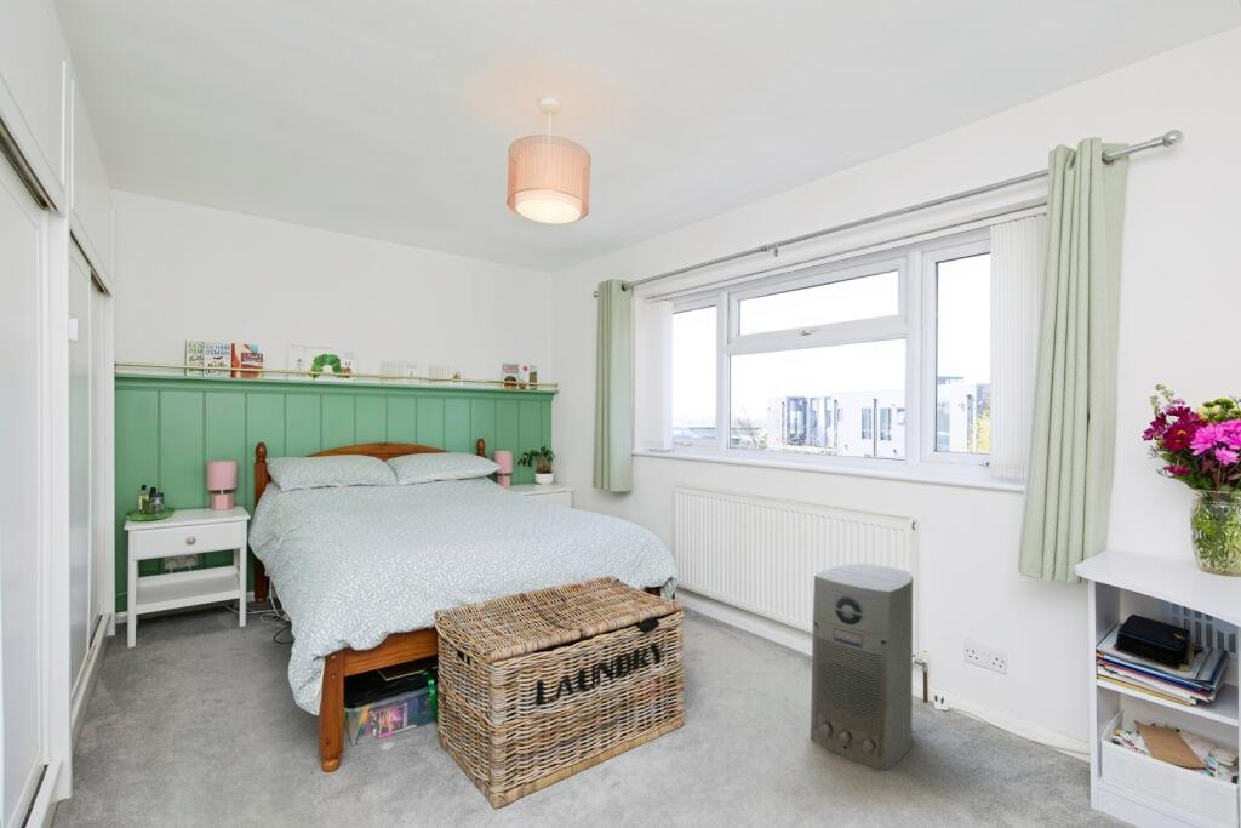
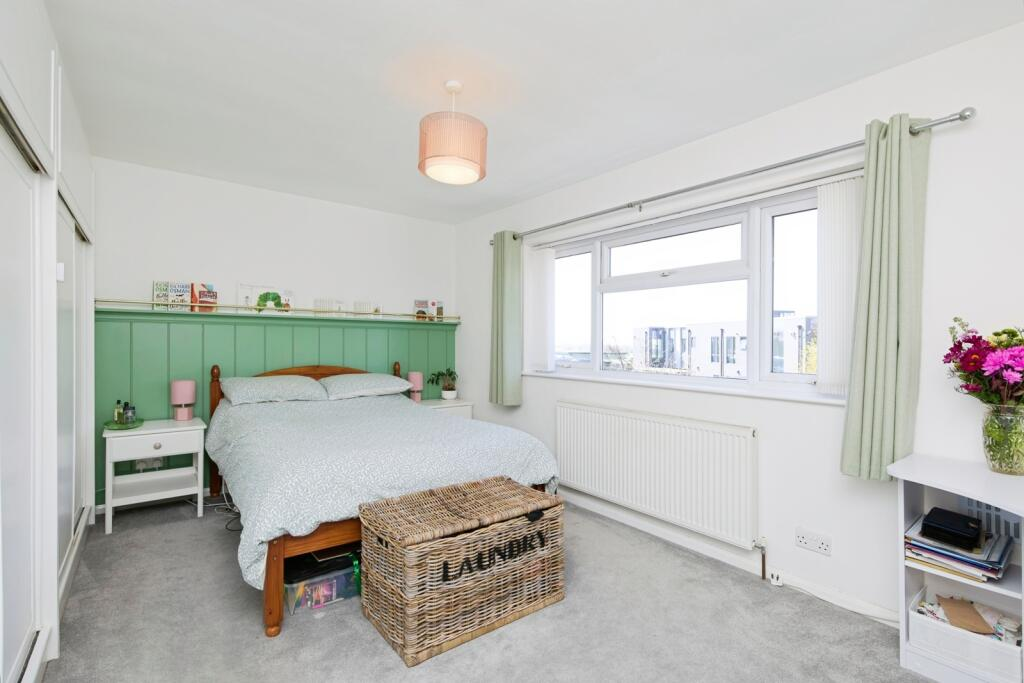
- air purifier (865, 656)
